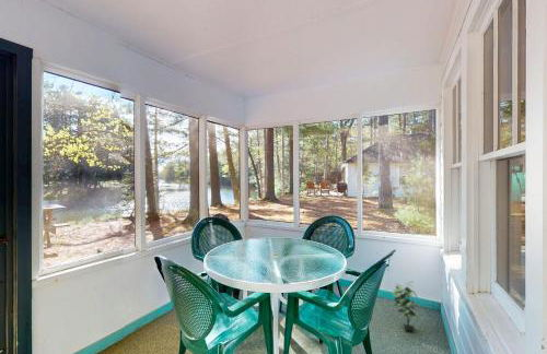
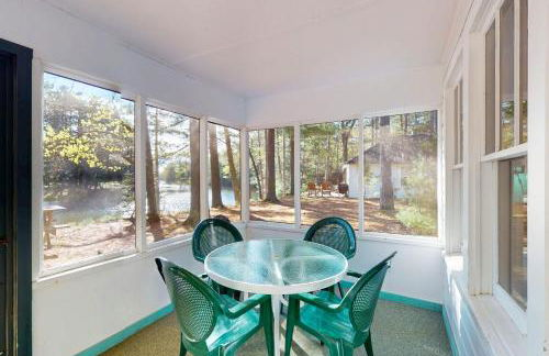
- potted plant (405, 305)
